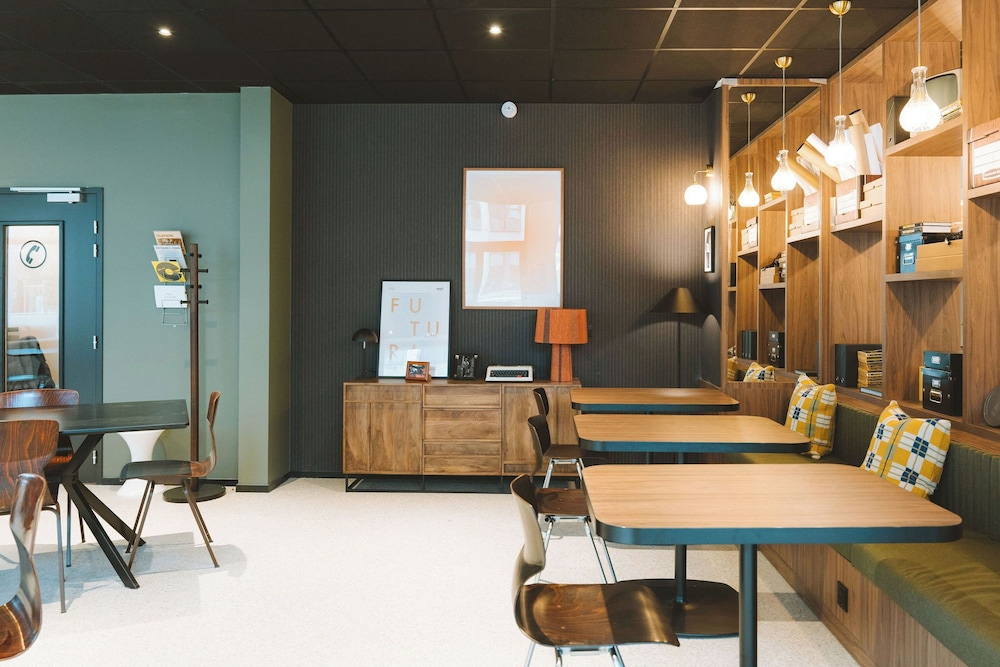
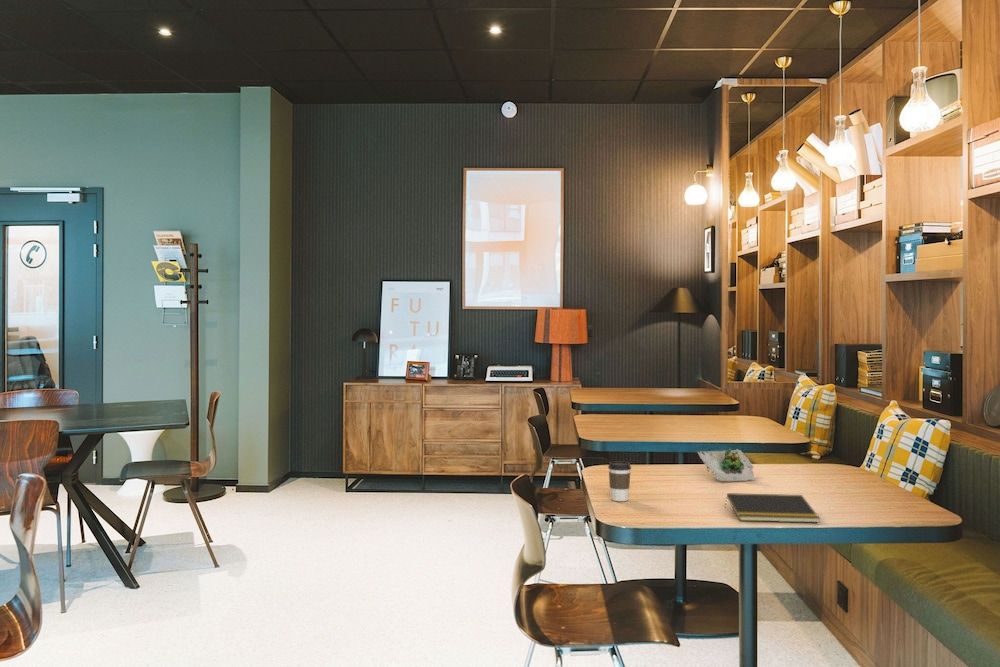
+ coffee cup (619, 481)
+ succulent plant (729, 462)
+ notepad (771, 507)
